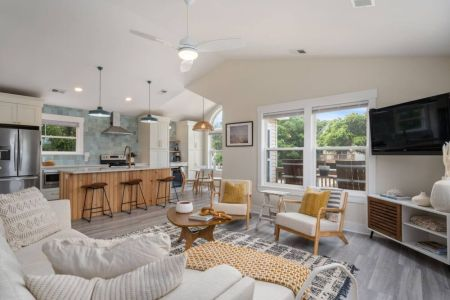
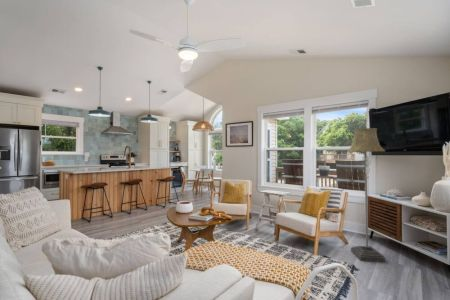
+ floor lamp (366, 192)
